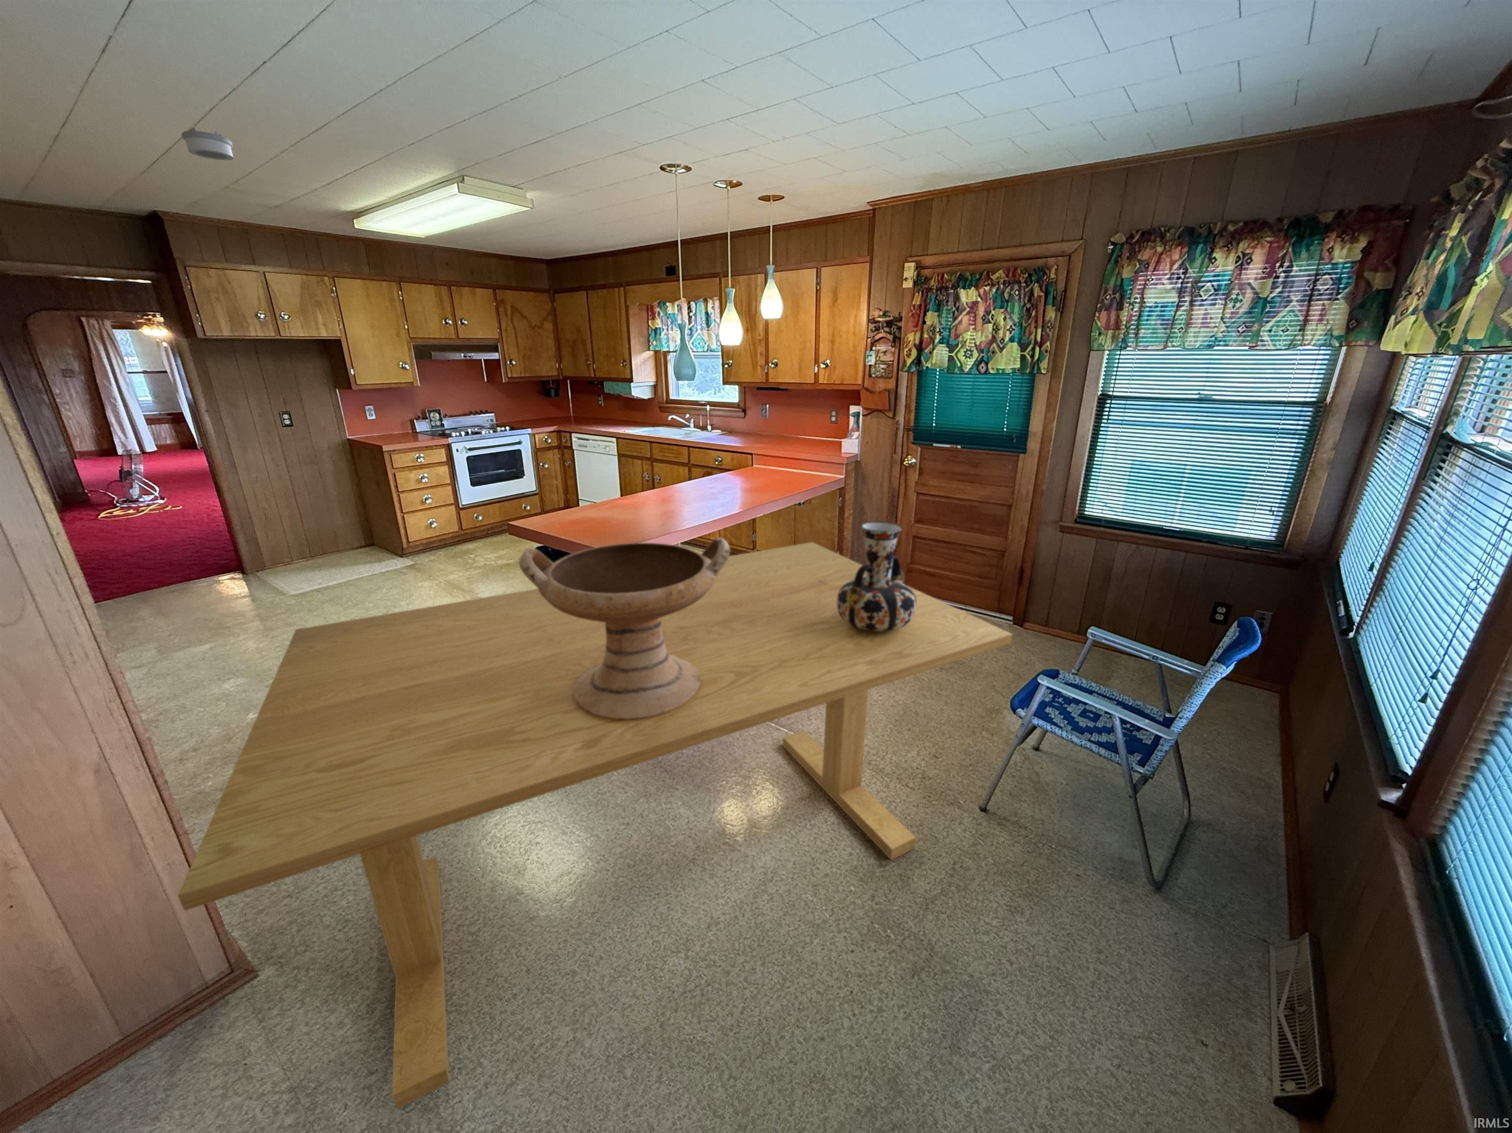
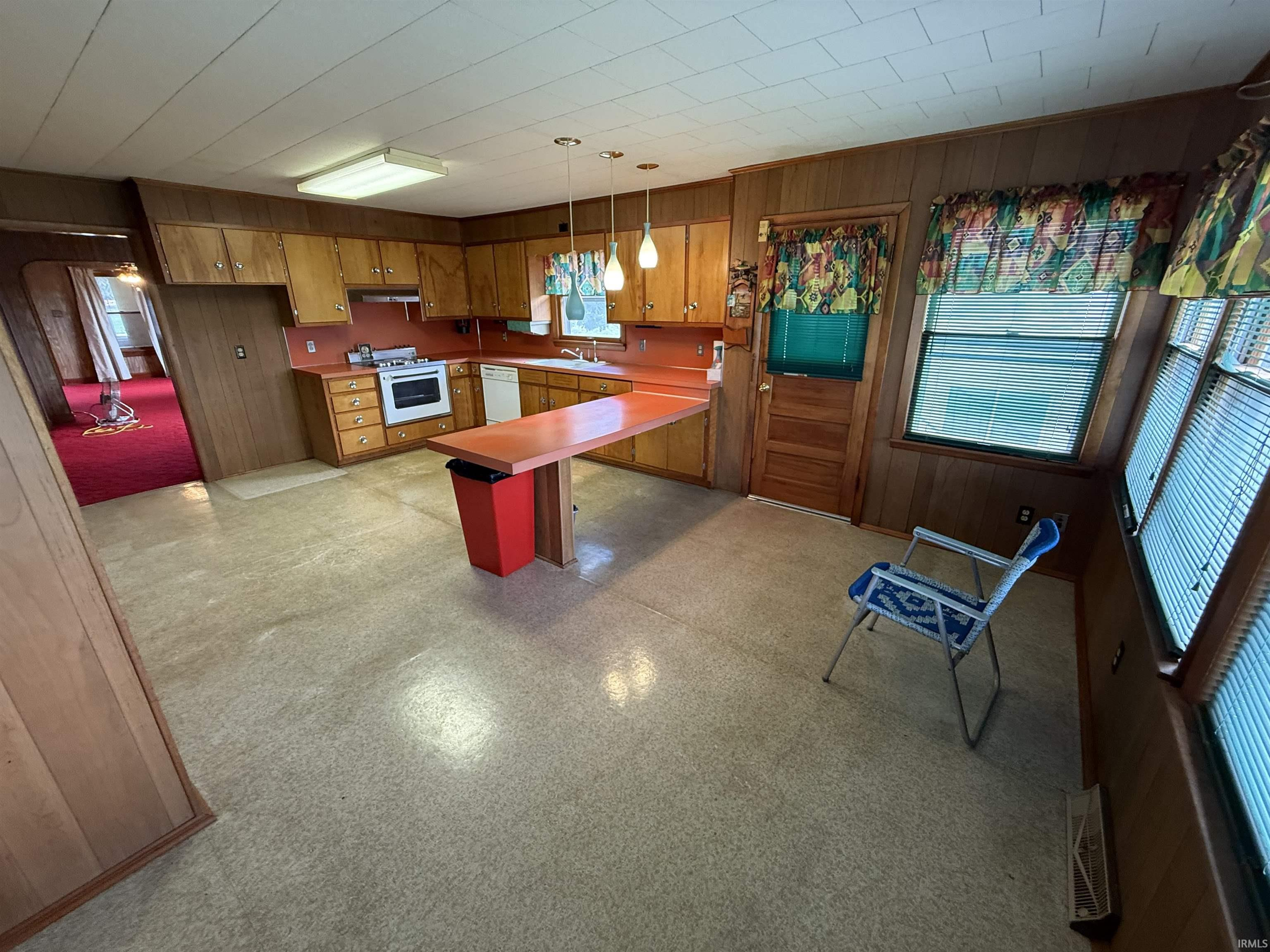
- dining table (660, 756)
- decorative bowl (633, 616)
- smoke detector (208, 143)
- vase (879, 575)
